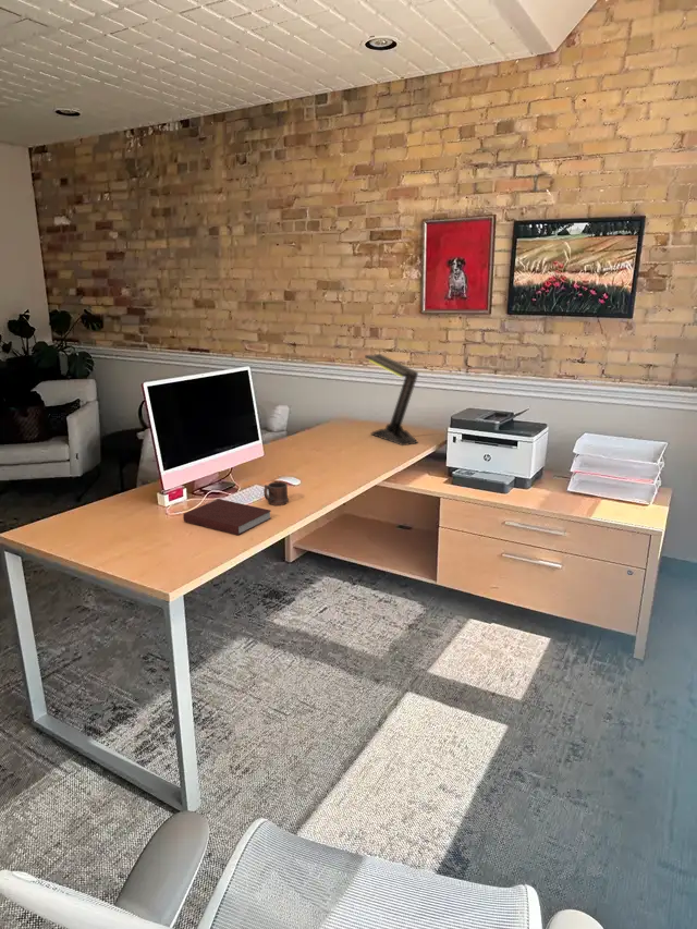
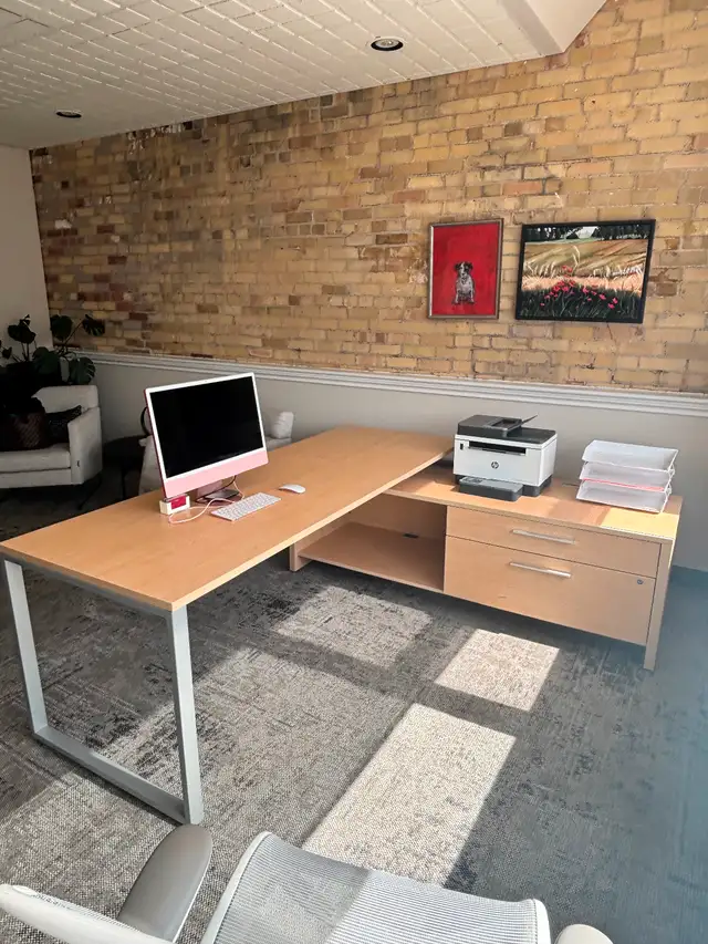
- mug (274, 492)
- desk lamp (398, 400)
- notebook (228, 515)
